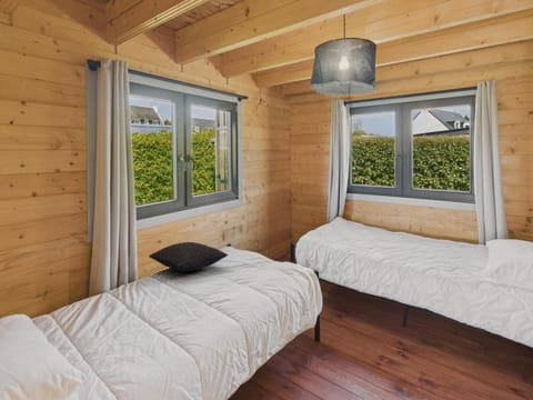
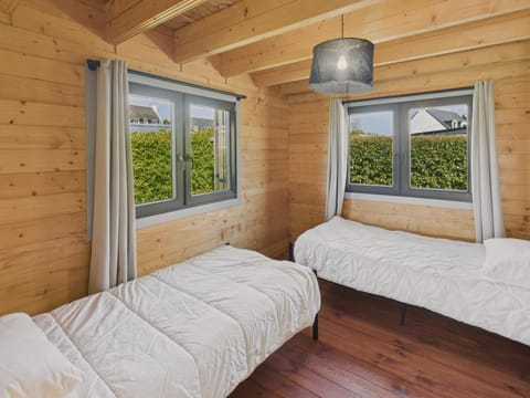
- pillow (189, 256)
